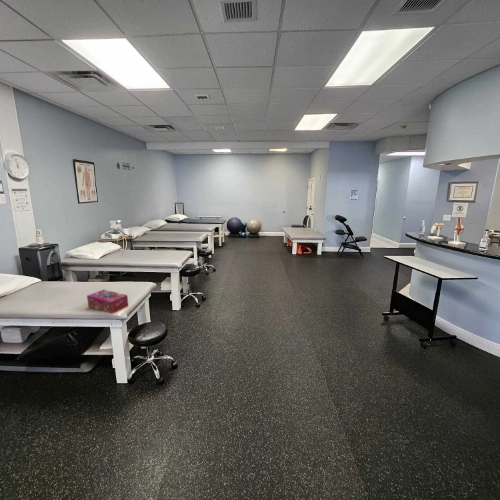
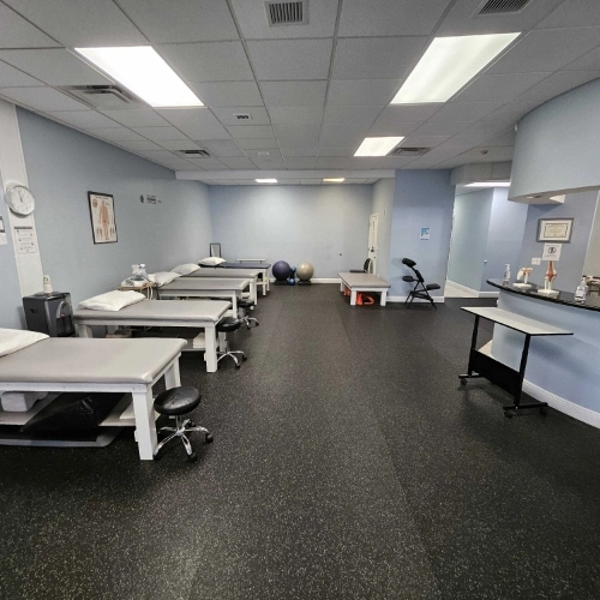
- tissue box (107, 300)
